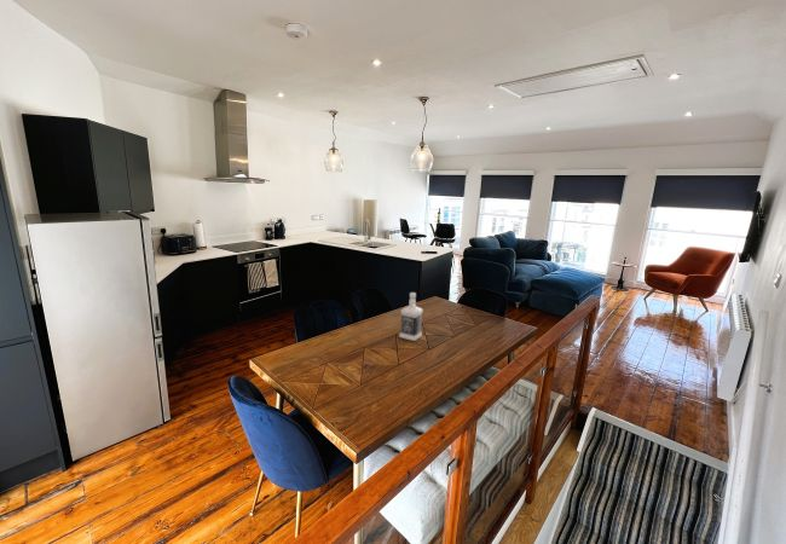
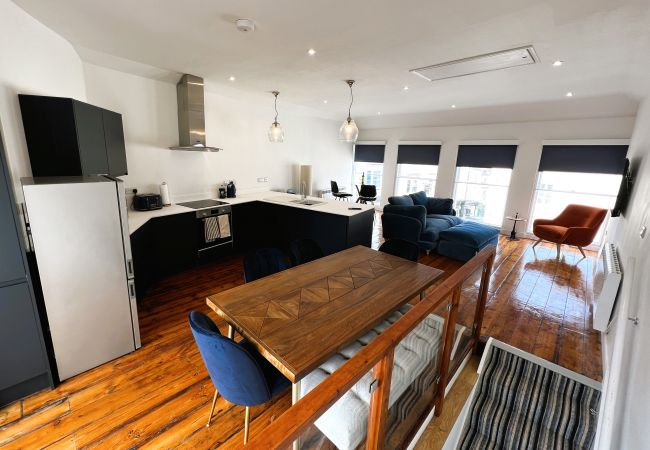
- bottle (411, 314)
